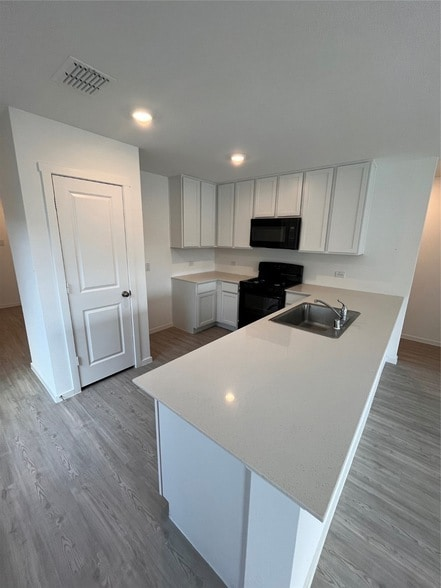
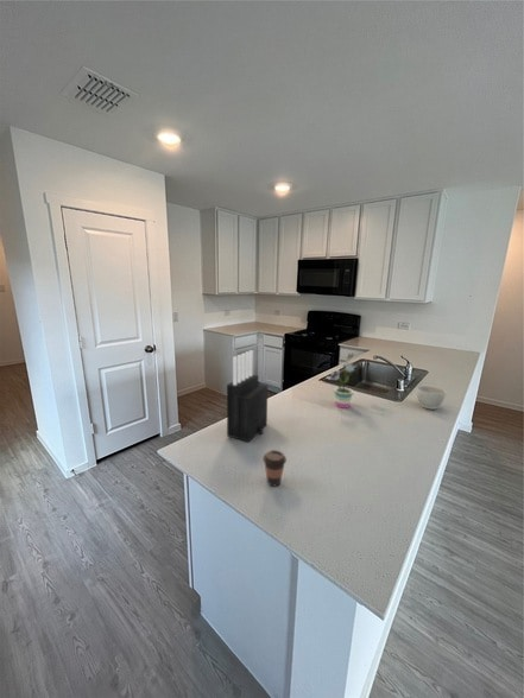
+ bowl (429, 398)
+ coffee cup (273, 468)
+ potted plant (340, 377)
+ knife block (250, 393)
